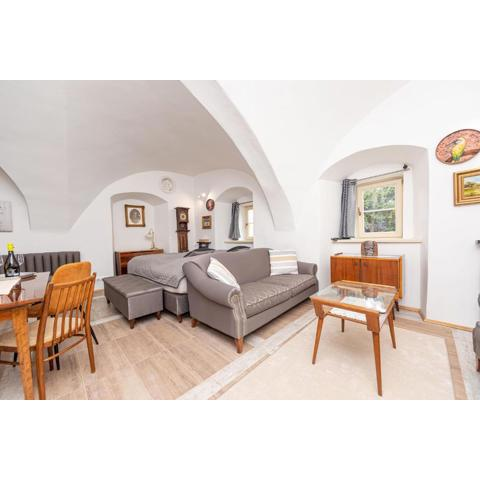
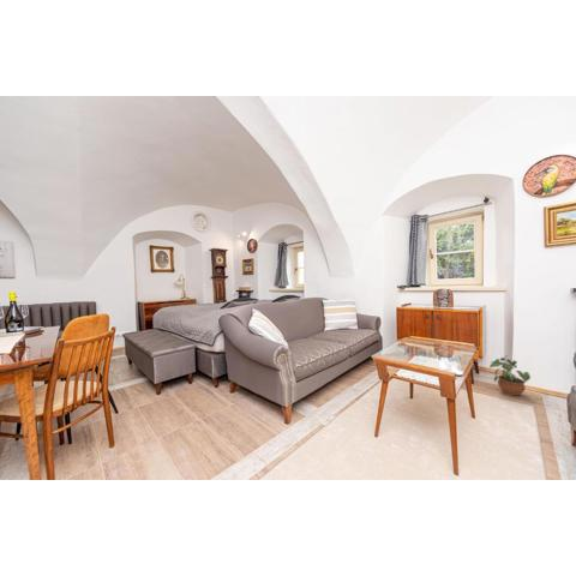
+ potted plant (509, 373)
